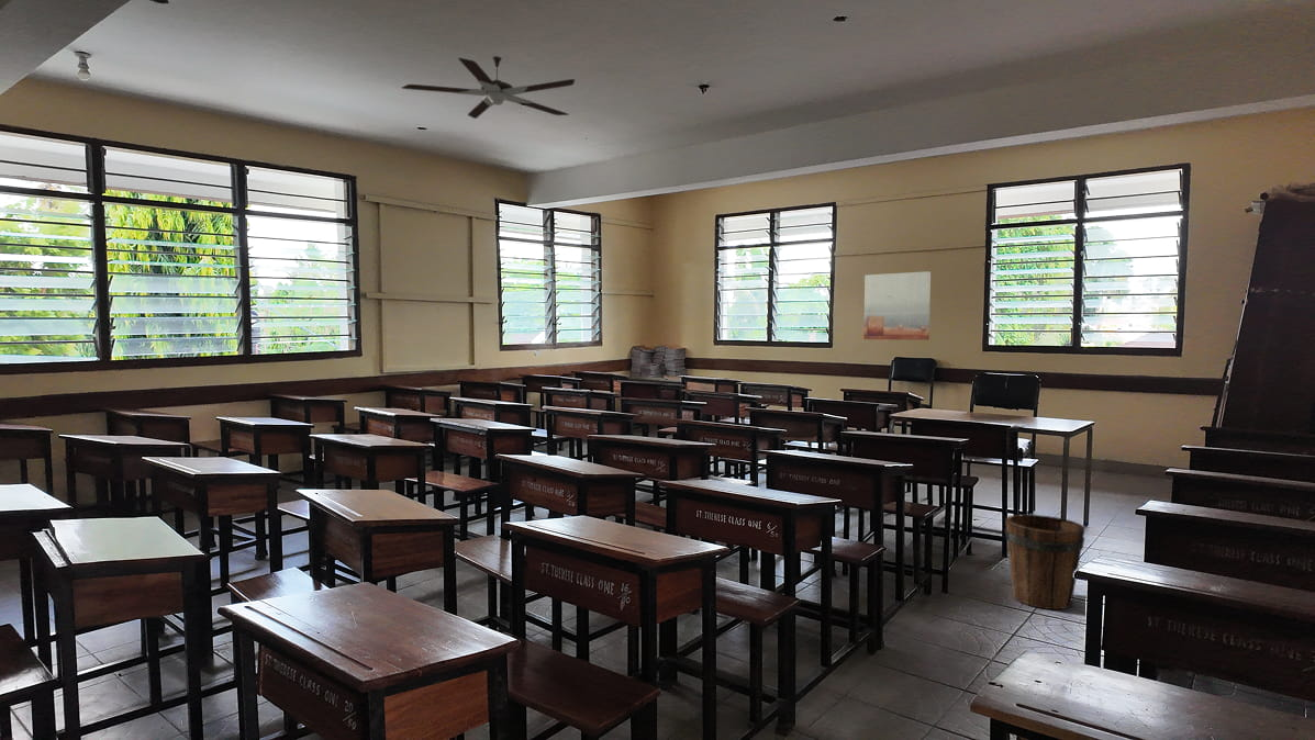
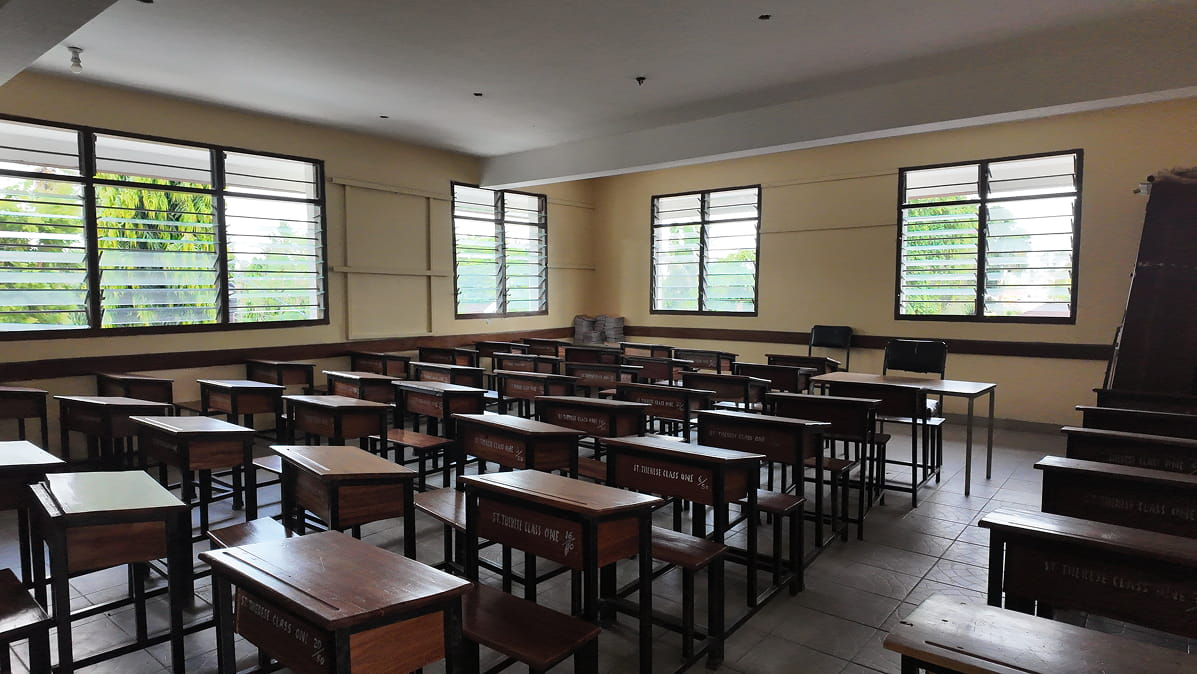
- bucket (1043, 561)
- wall art (895, 306)
- ceiling fan (489, 80)
